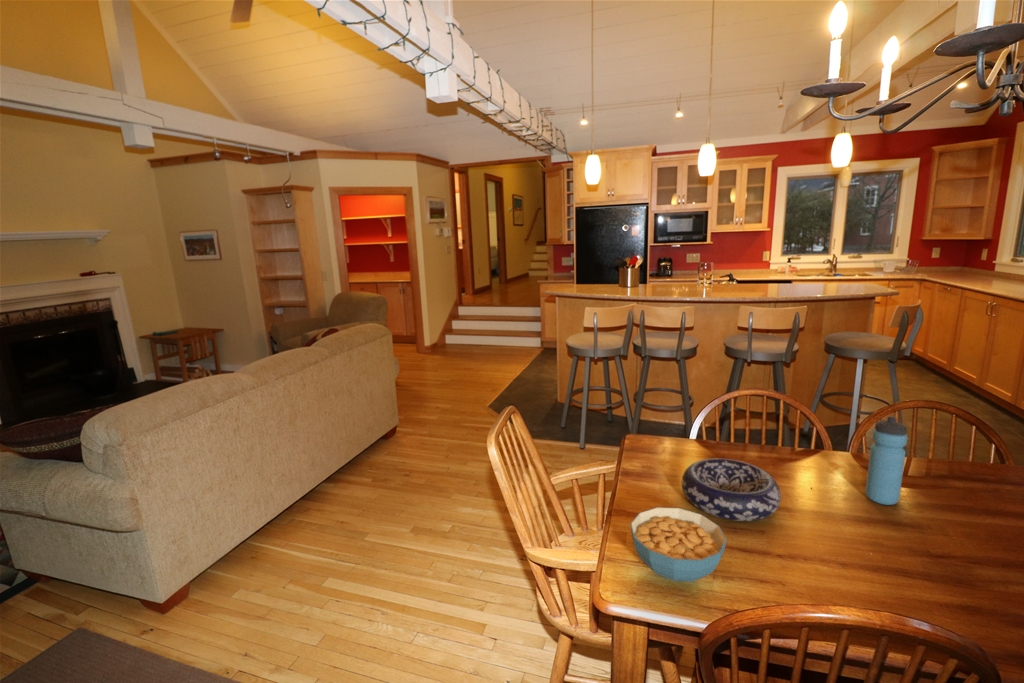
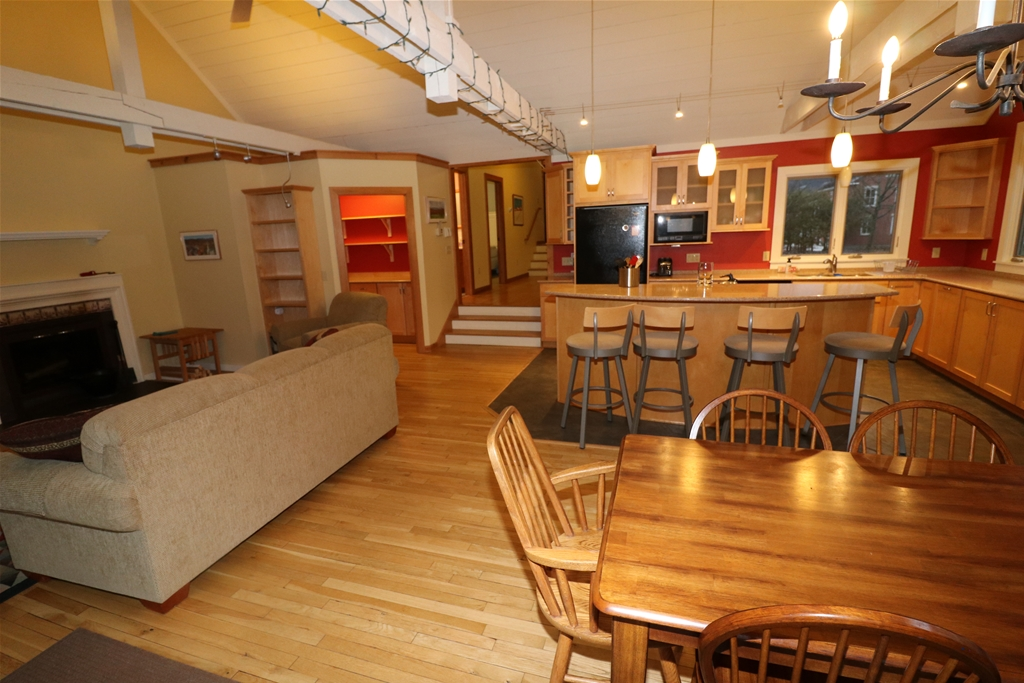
- water bottle (886, 458)
- cereal bowl (676, 551)
- decorative bowl (729, 488)
